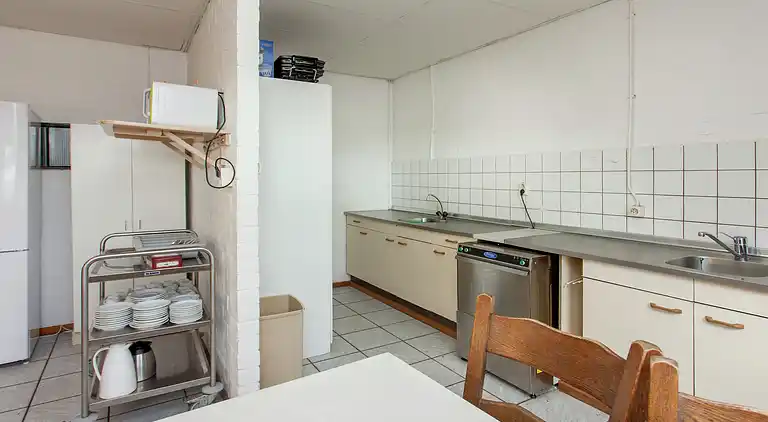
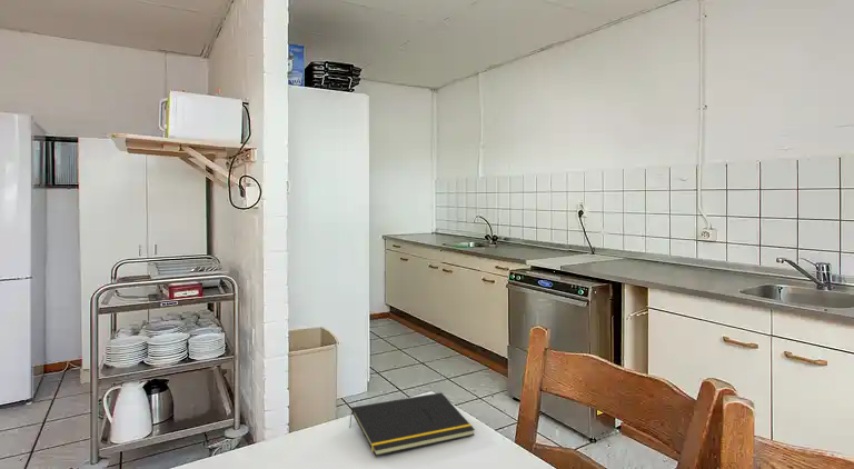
+ notepad (411, 420)
